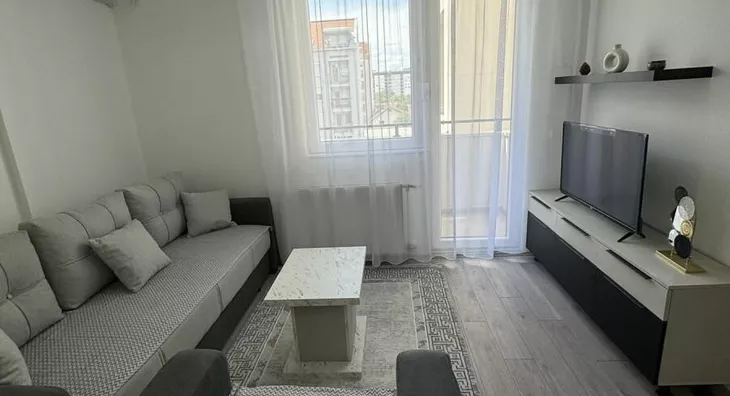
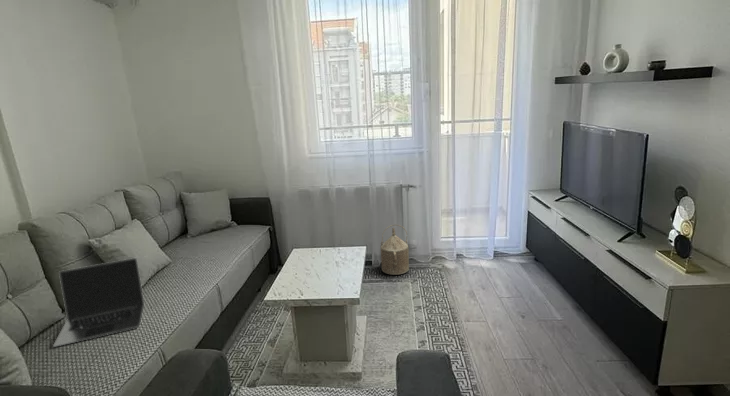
+ watering can (394, 248)
+ laptop (98, 298)
